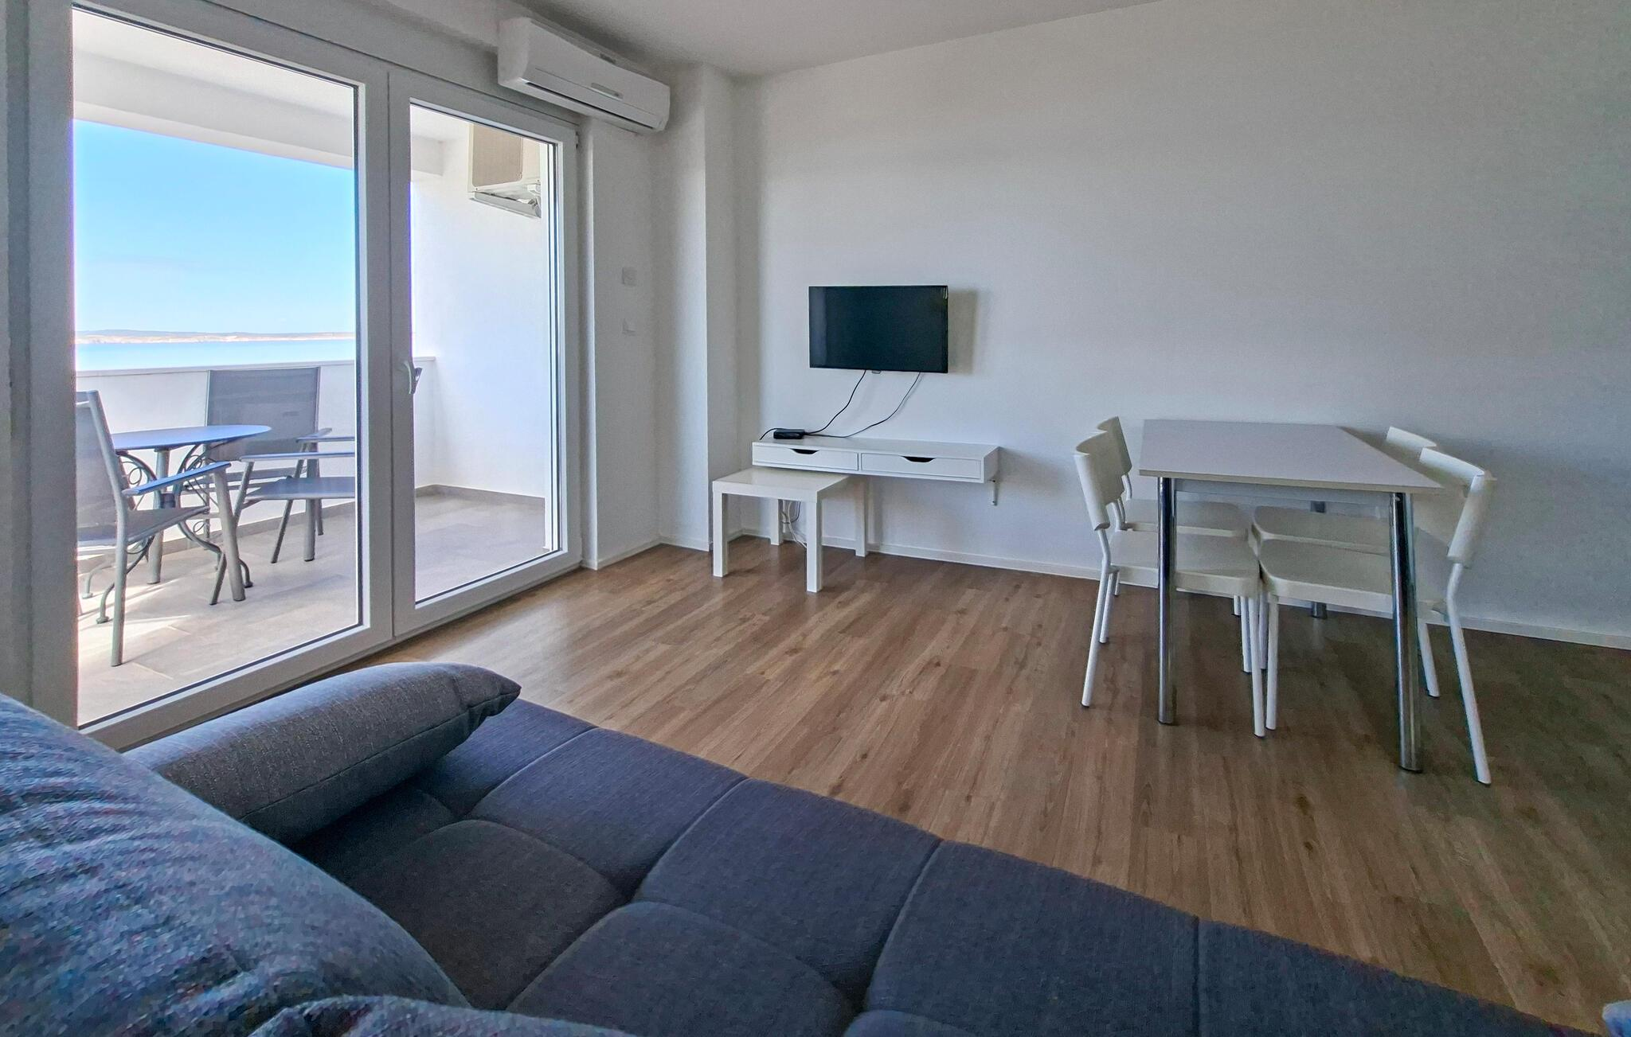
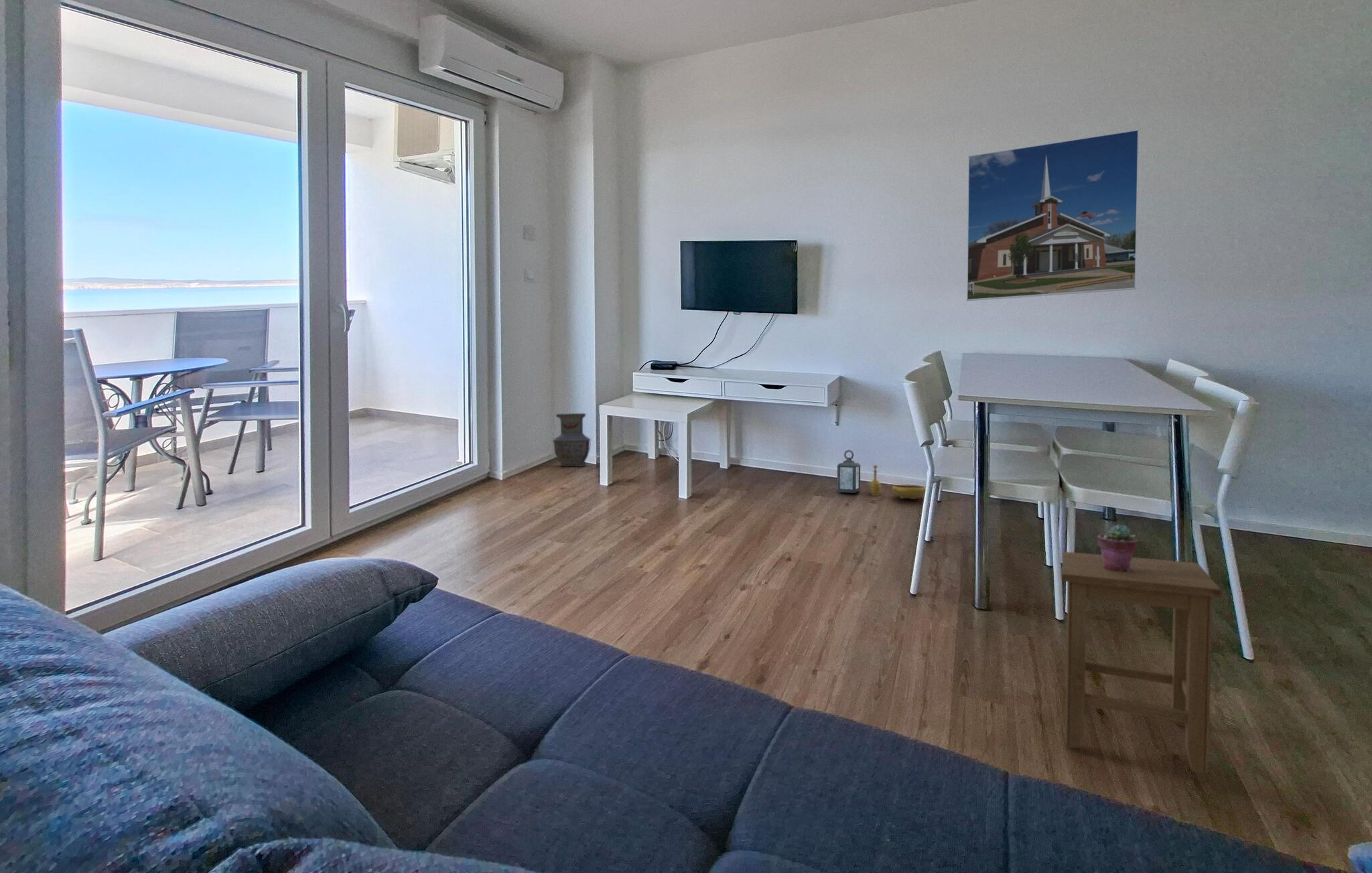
+ stool (1130, 667)
+ vase (572, 440)
+ potted succulent (1117, 546)
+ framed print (1048, 220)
+ lantern (849, 470)
+ decorative bowl (897, 485)
